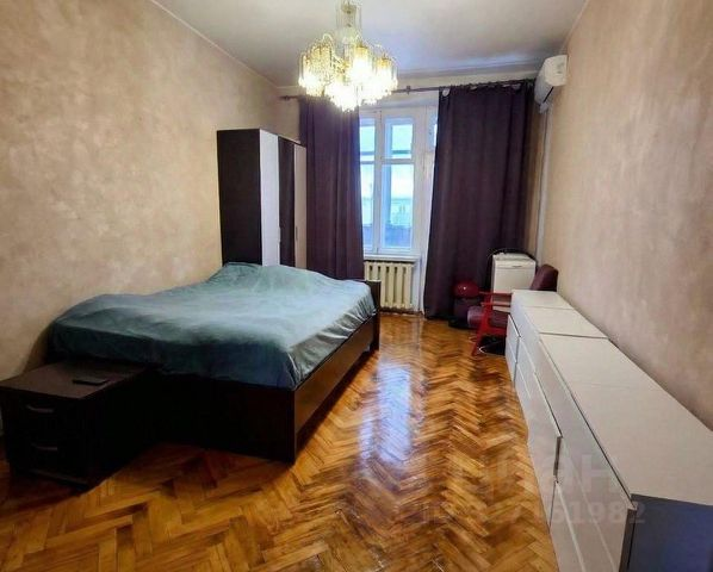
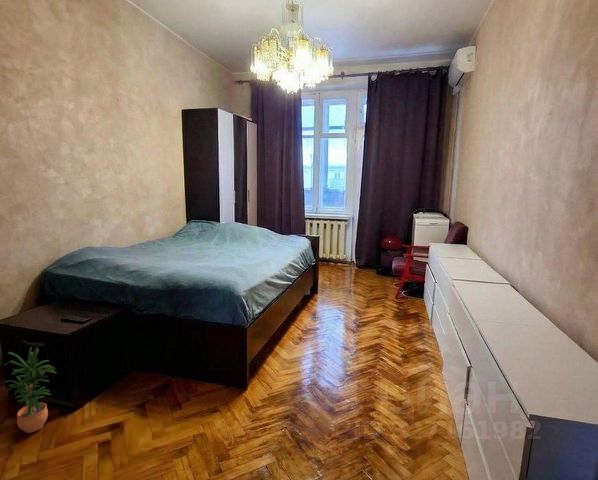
+ potted plant (34, 389)
